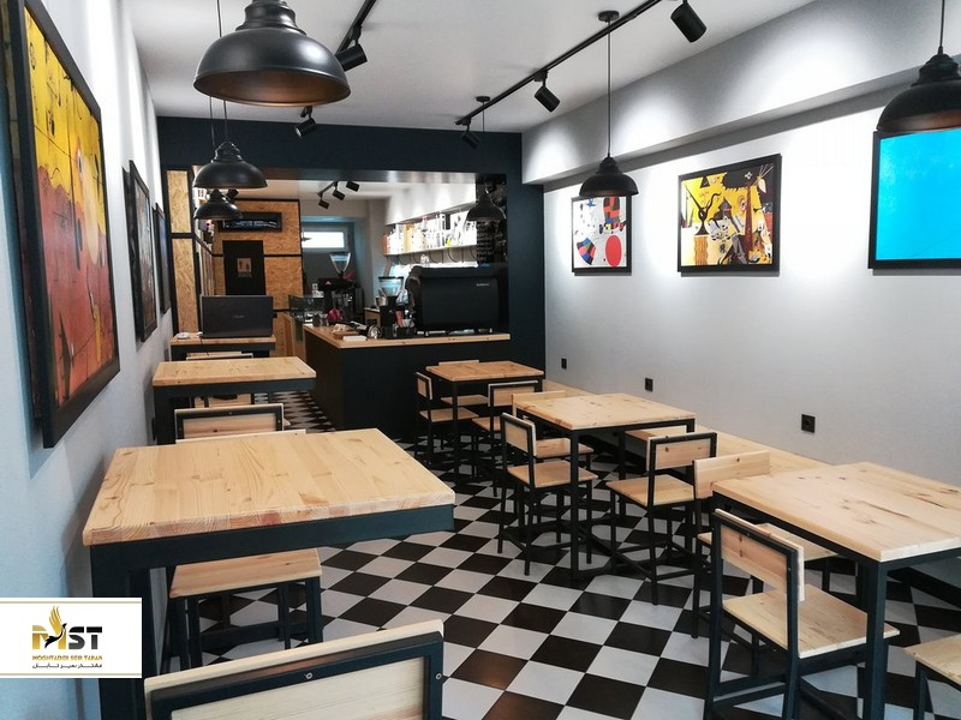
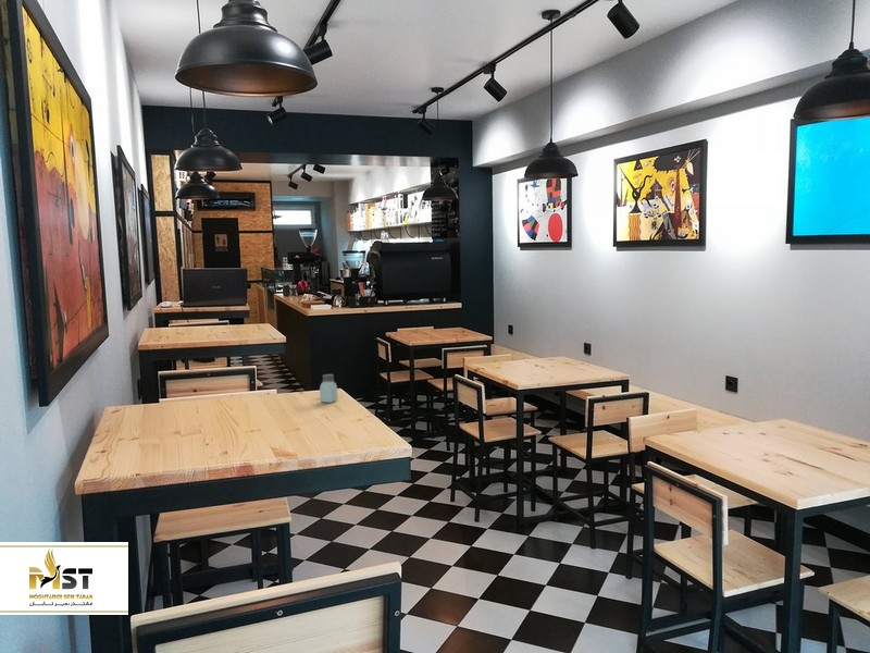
+ saltshaker (328, 387)
